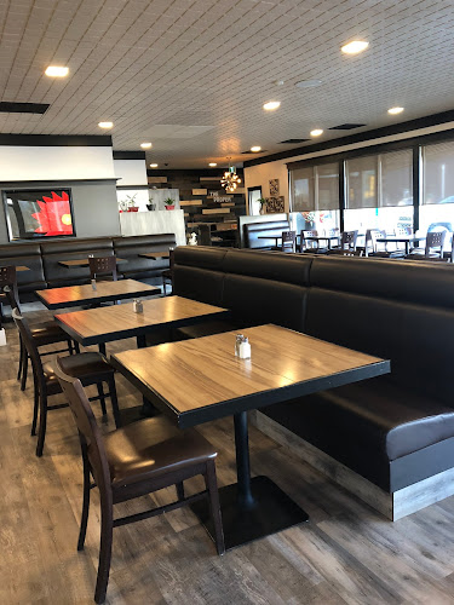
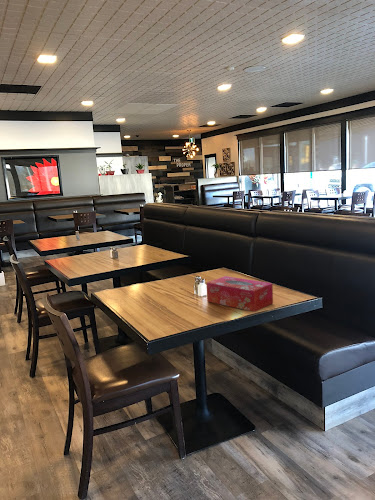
+ tissue box (239, 292)
